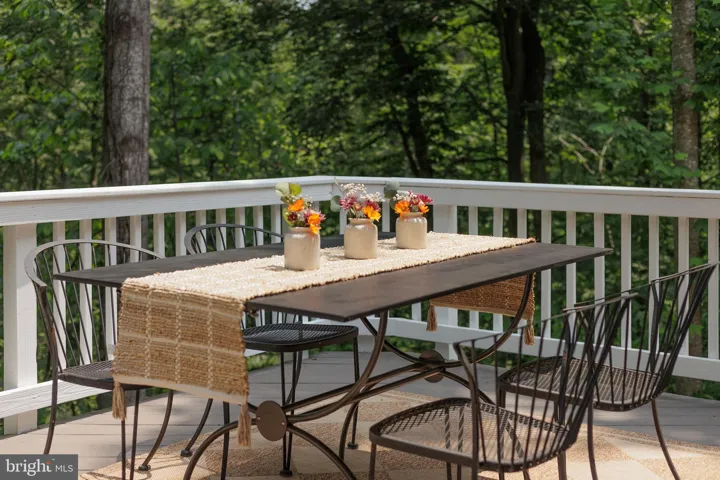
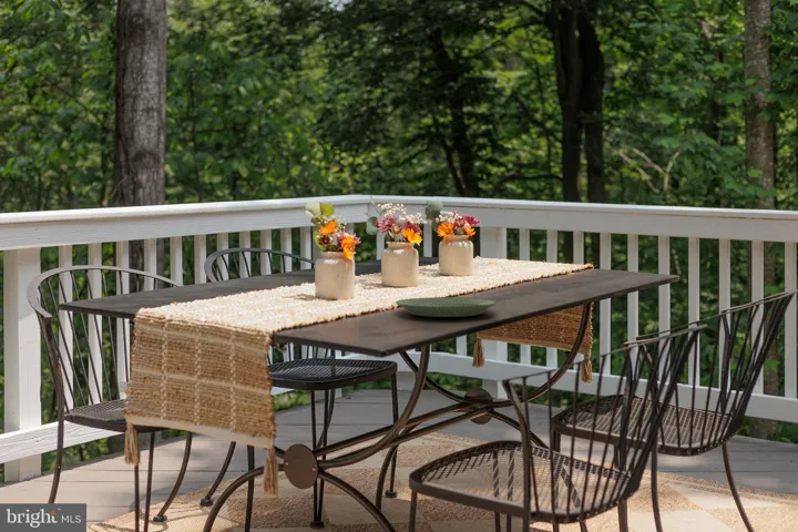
+ plate (446, 307)
